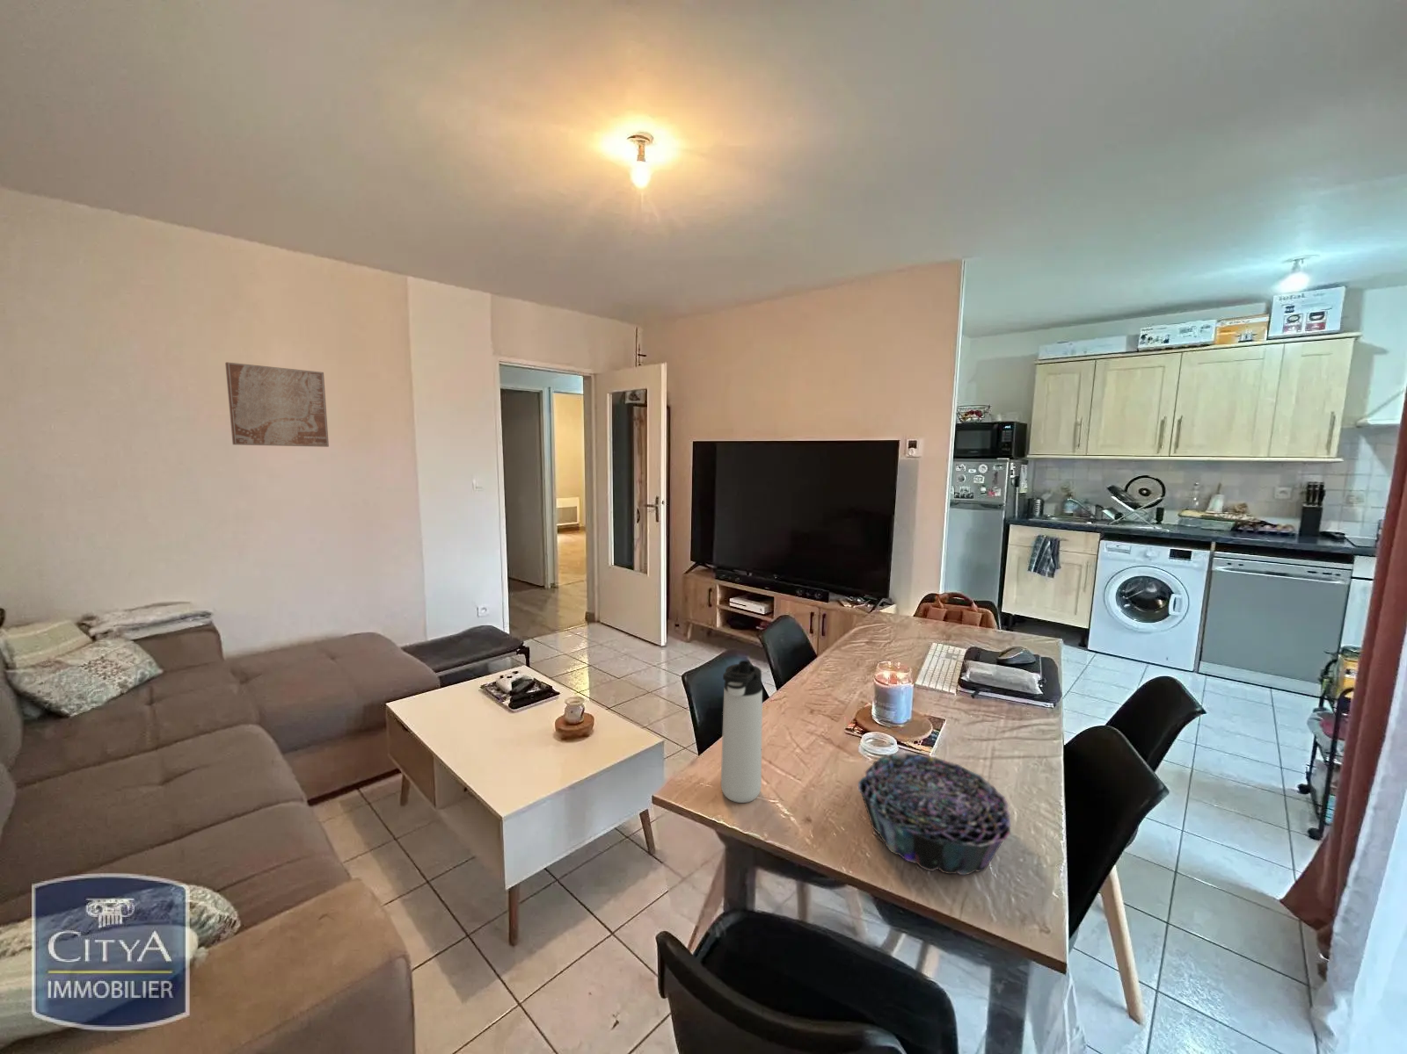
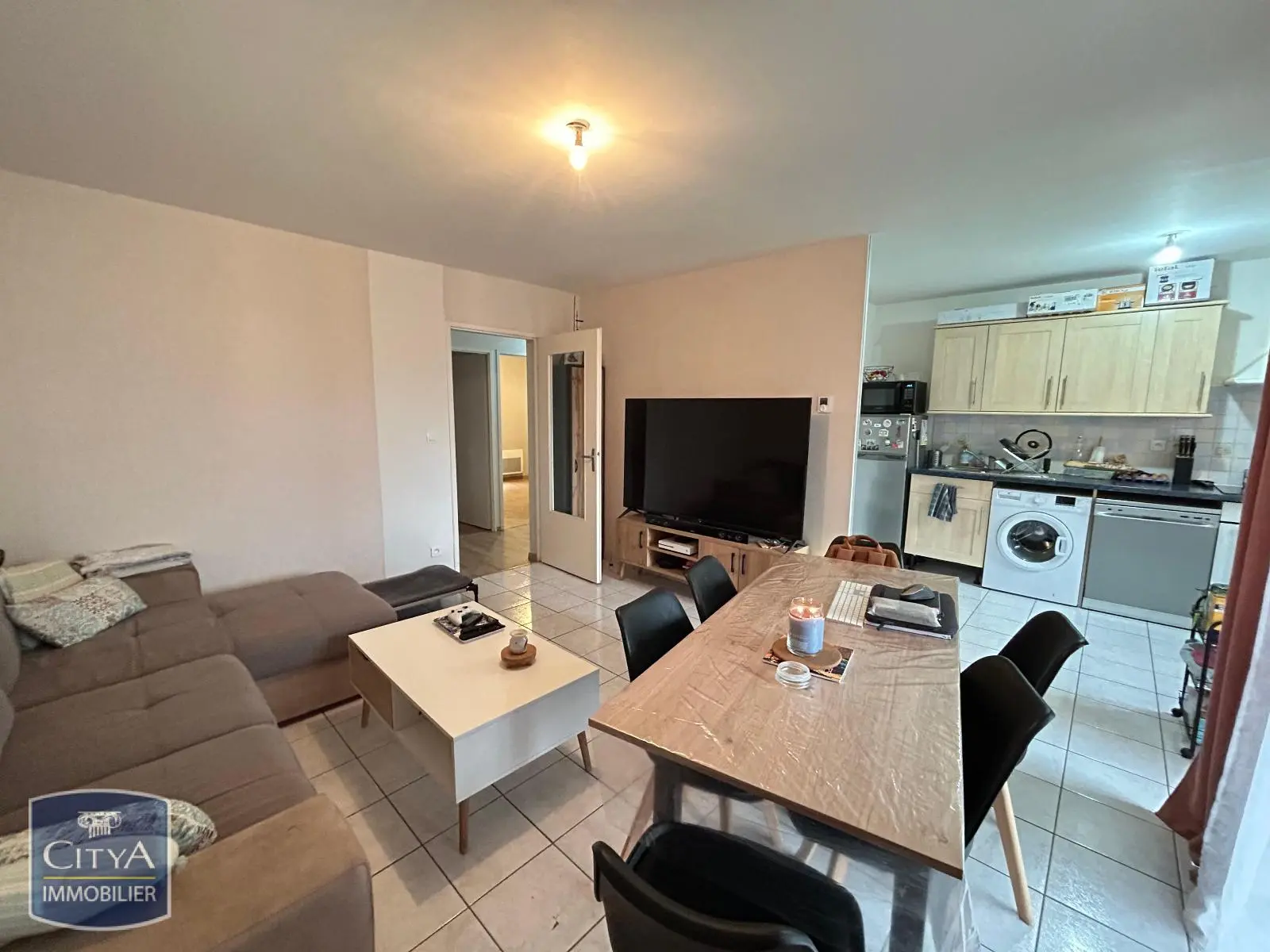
- decorative bowl (930, 813)
- wall art (279, 406)
- thermos bottle (740, 733)
